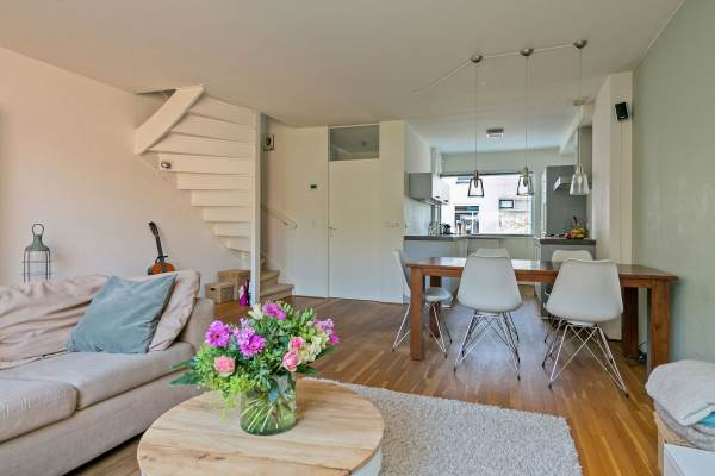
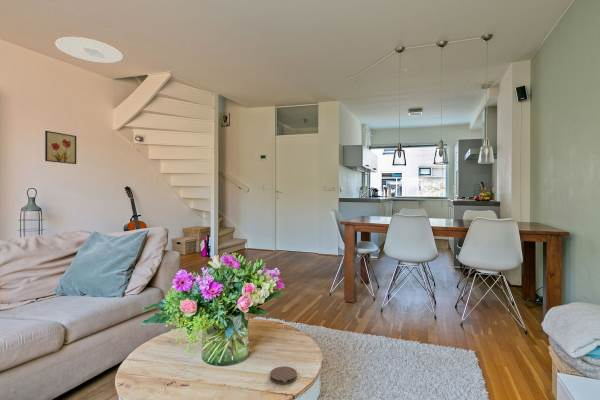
+ ceiling light (90, 48)
+ wall art (61, 148)
+ coaster (283, 374)
